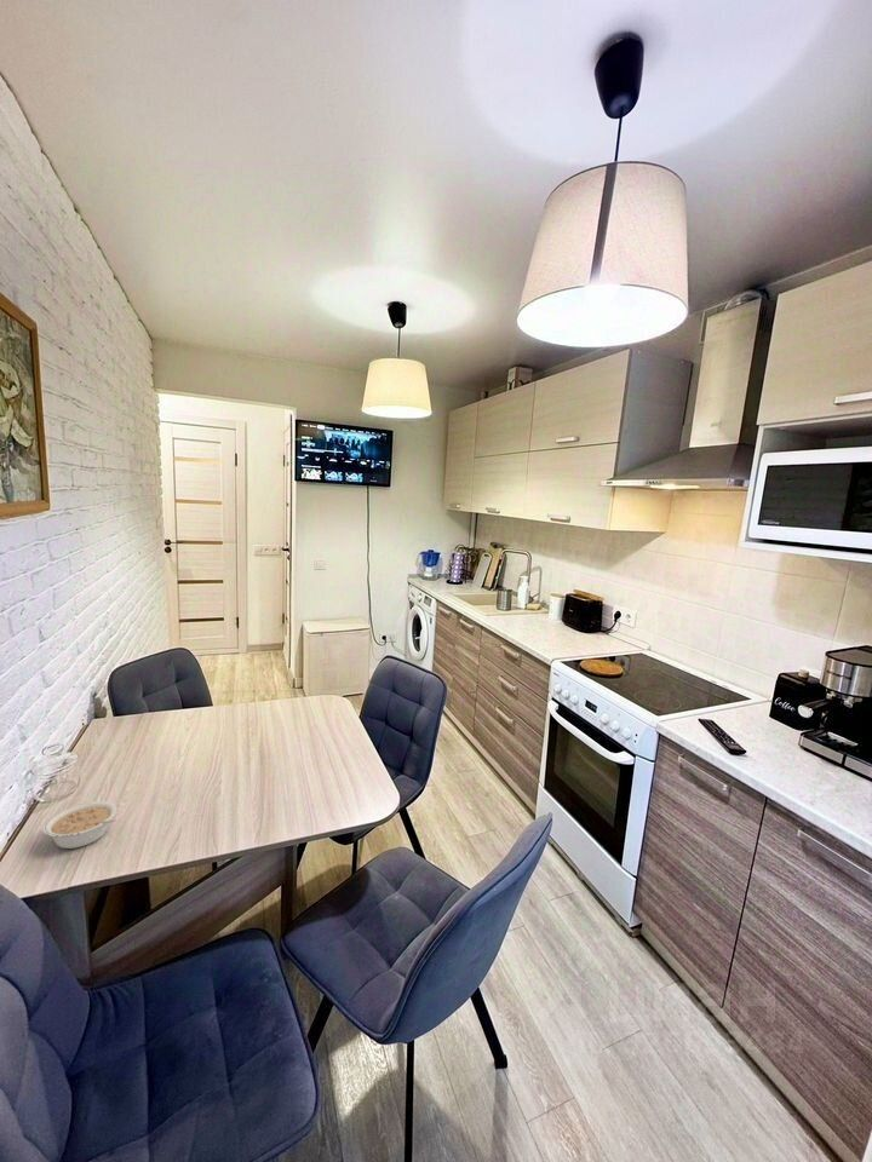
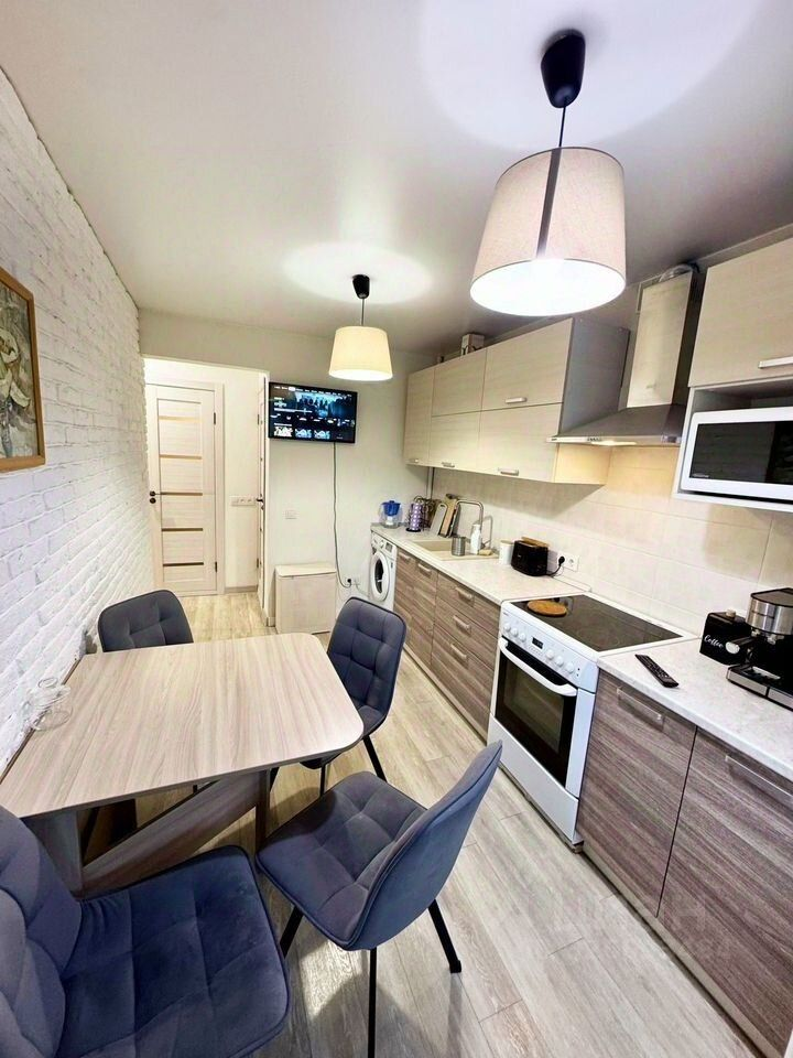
- legume (84, 824)
